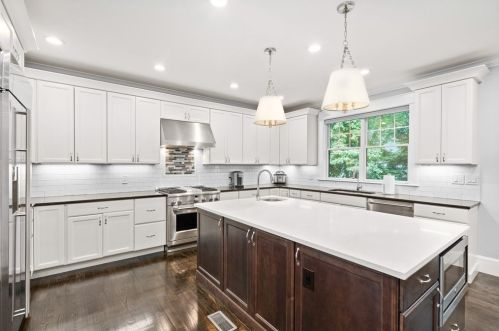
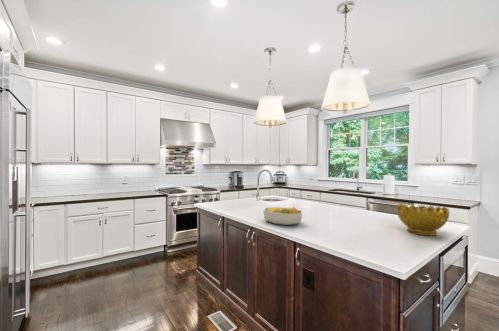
+ decorative bowl (421, 218)
+ fruit bowl (282, 213)
